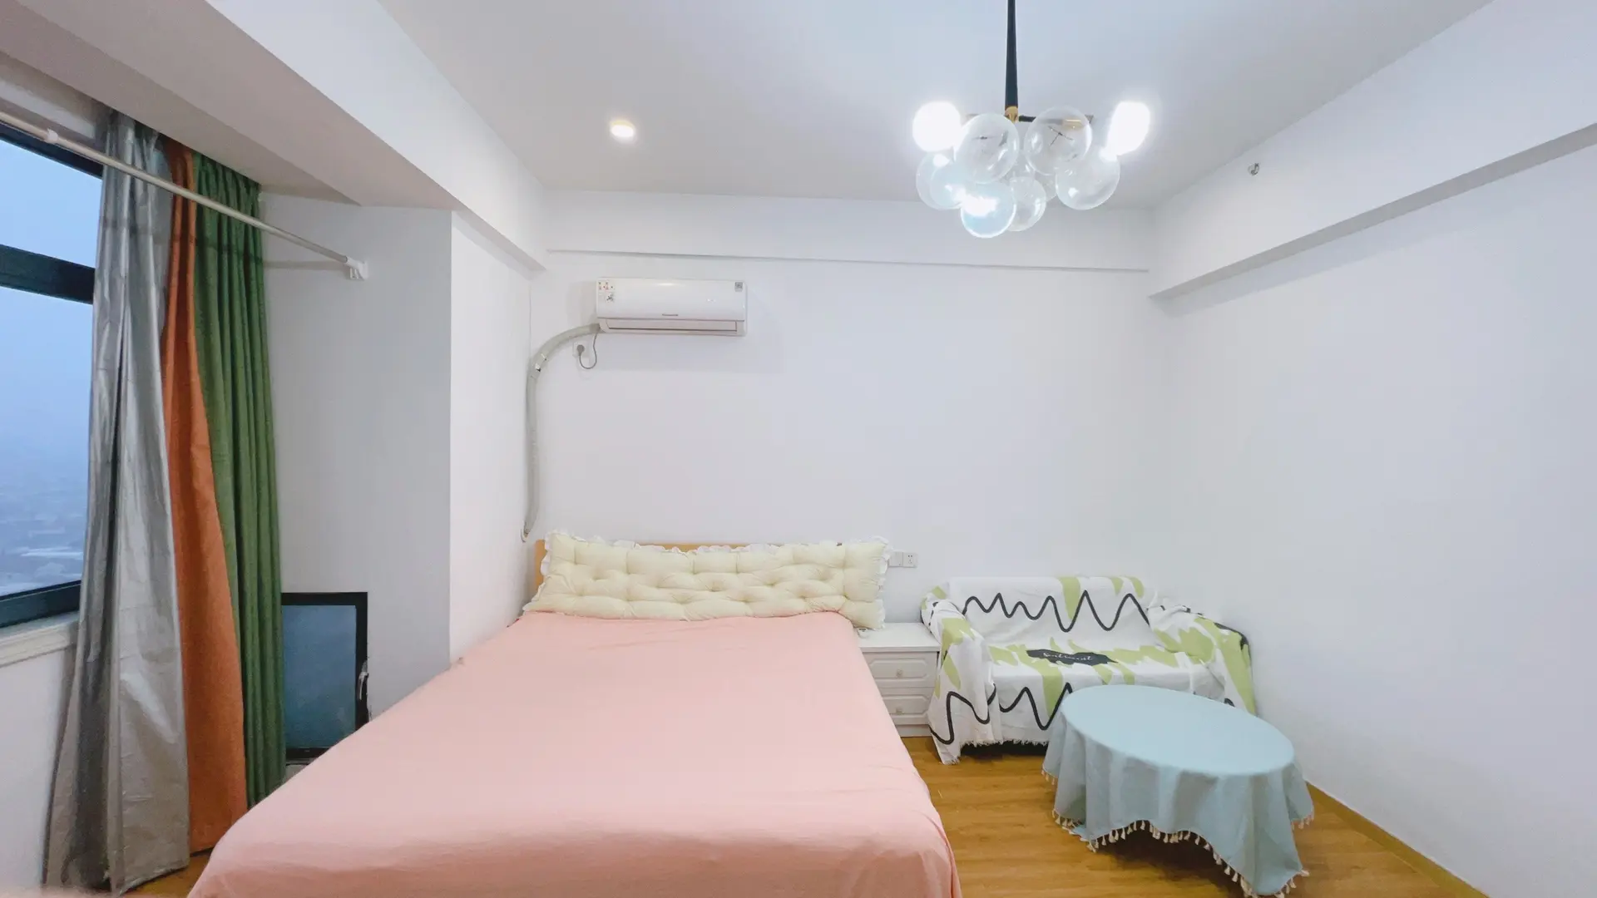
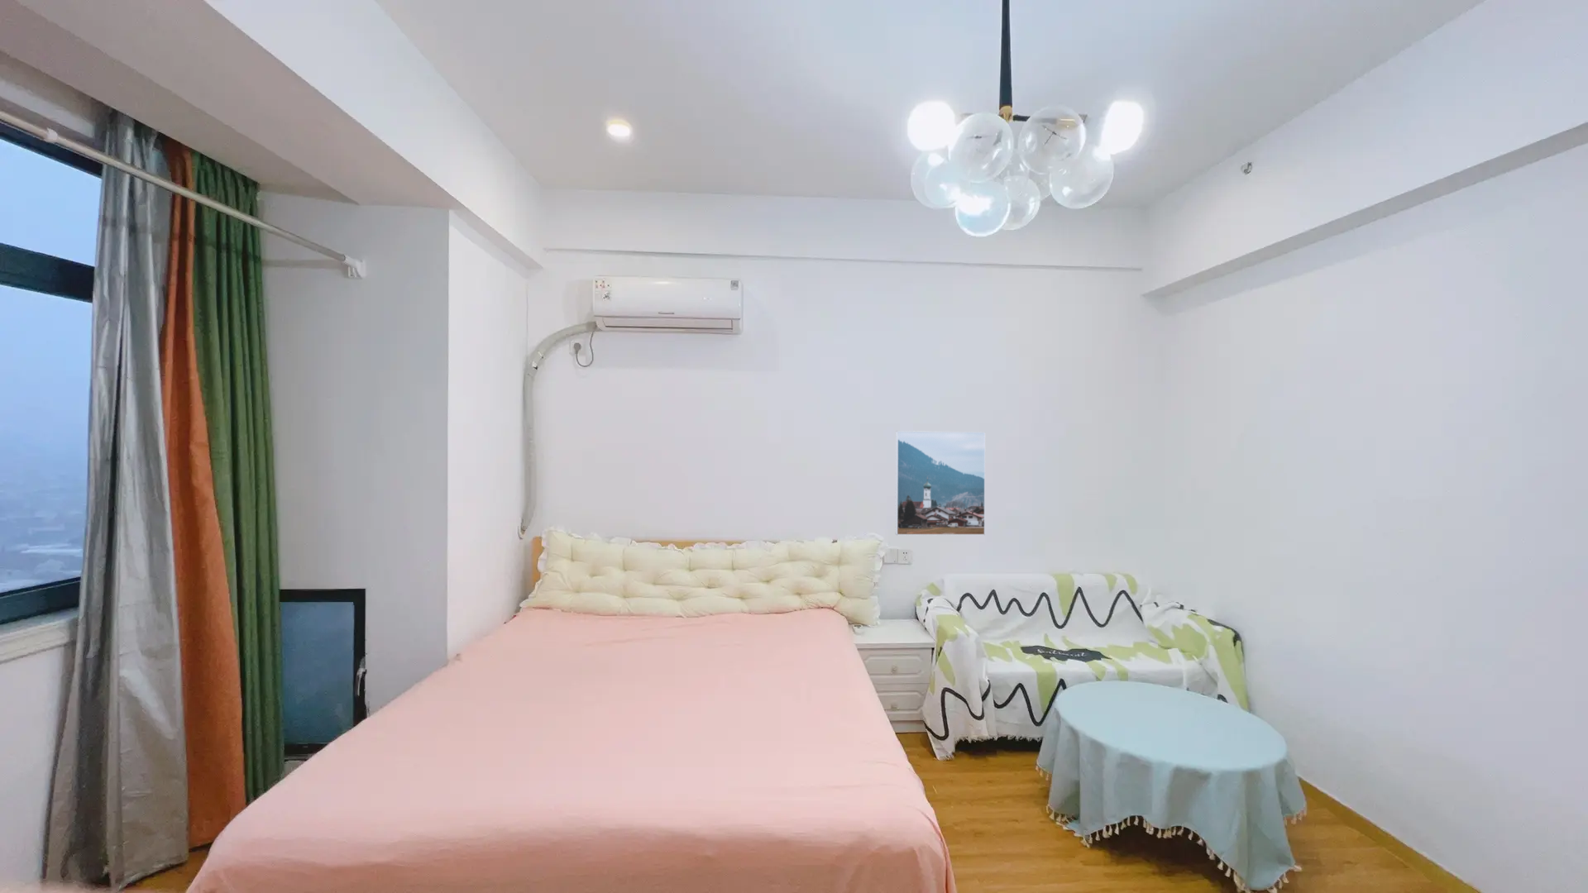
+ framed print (940, 483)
